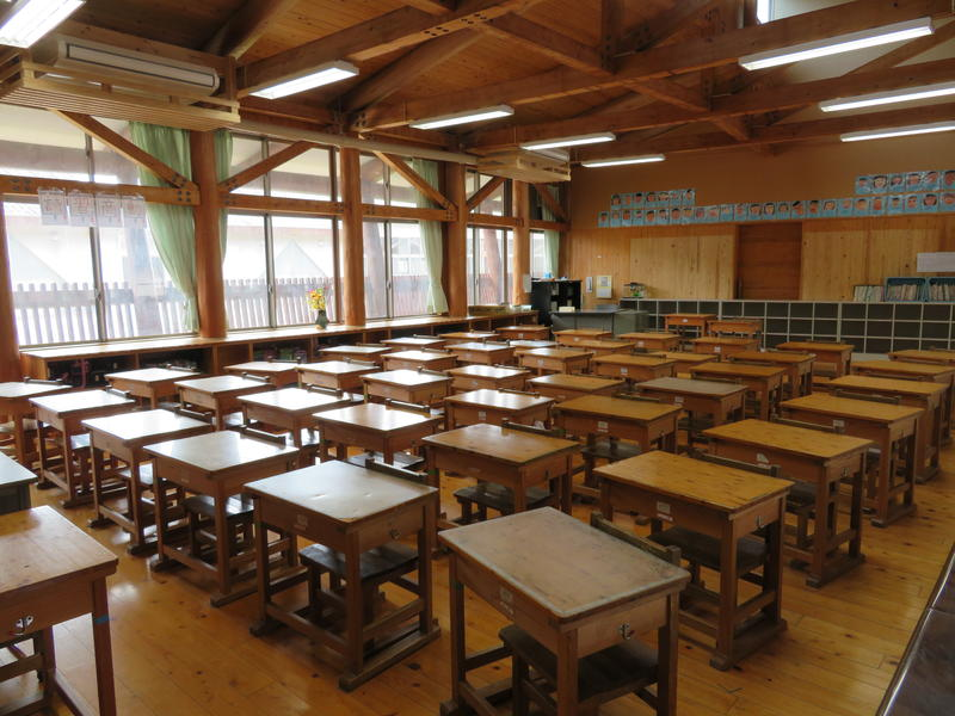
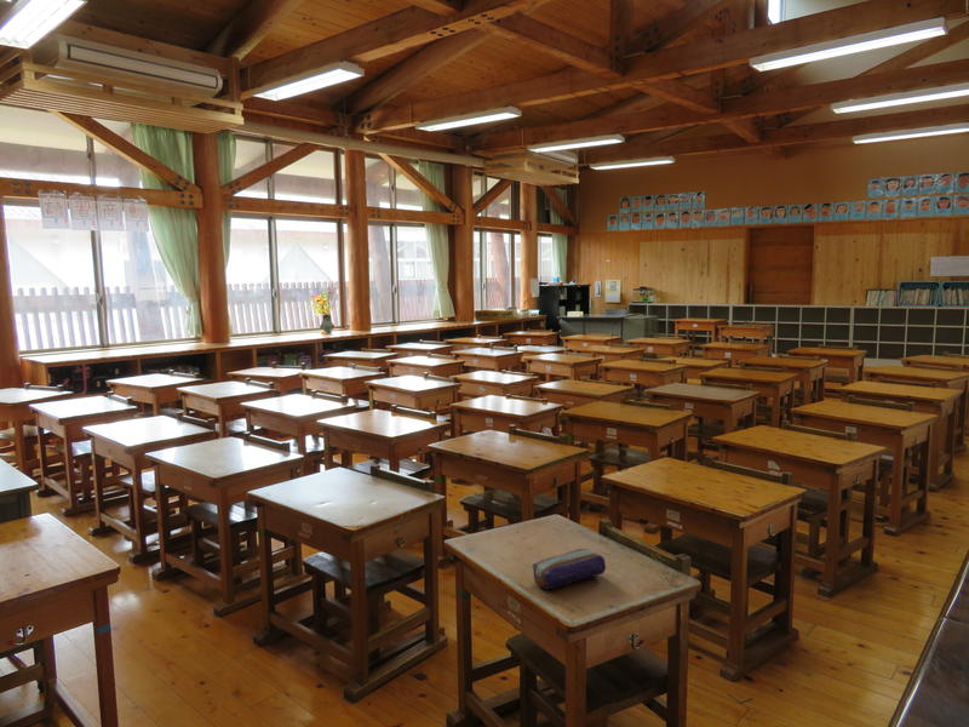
+ pencil case (569, 568)
